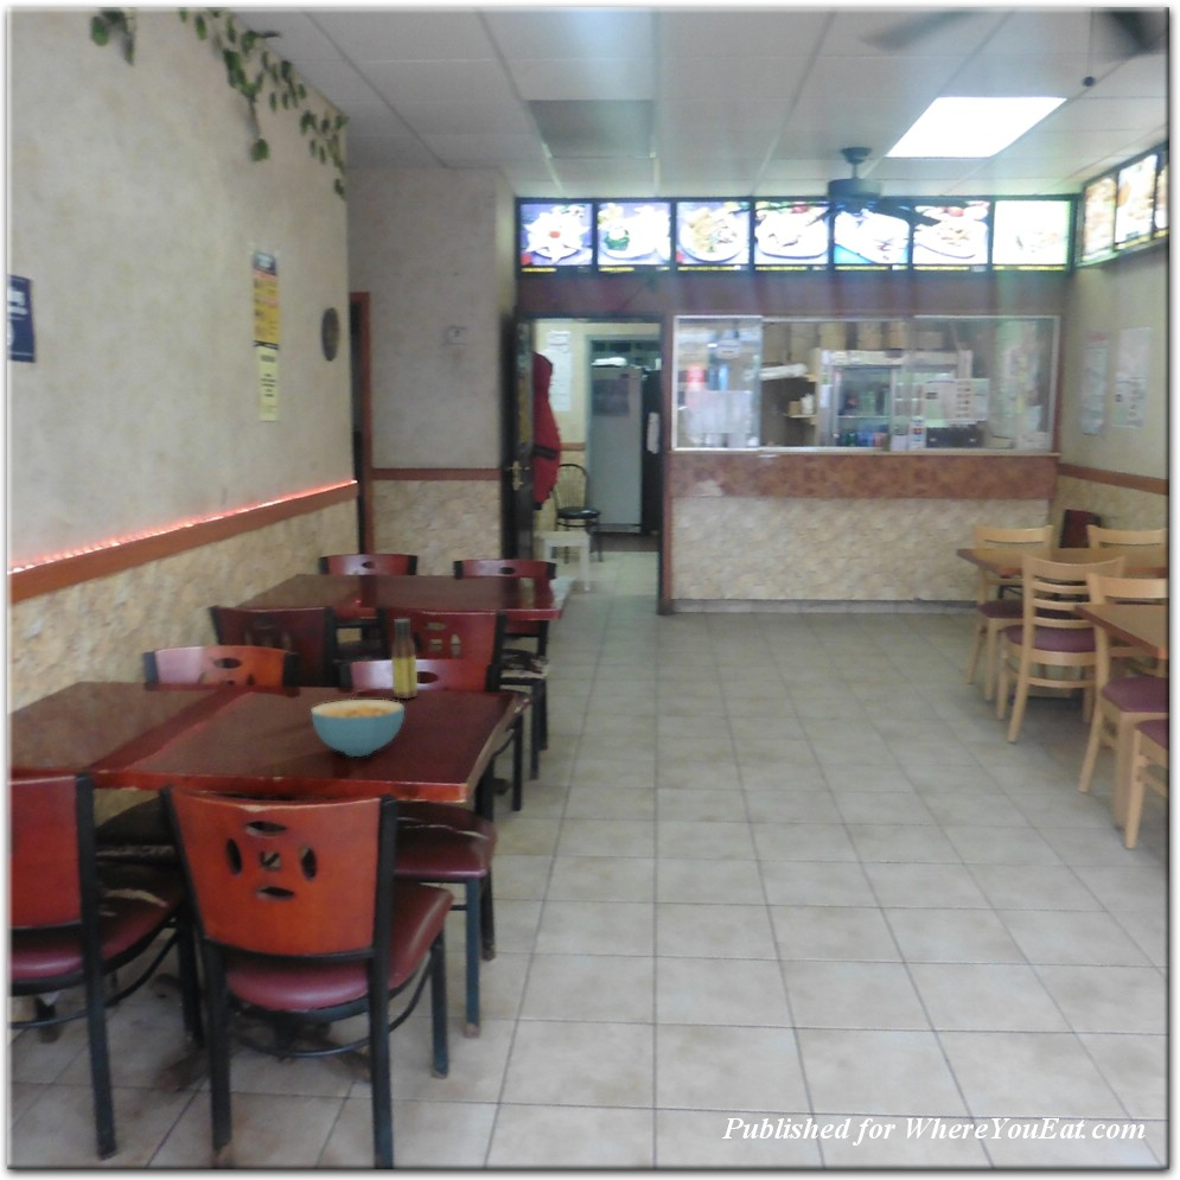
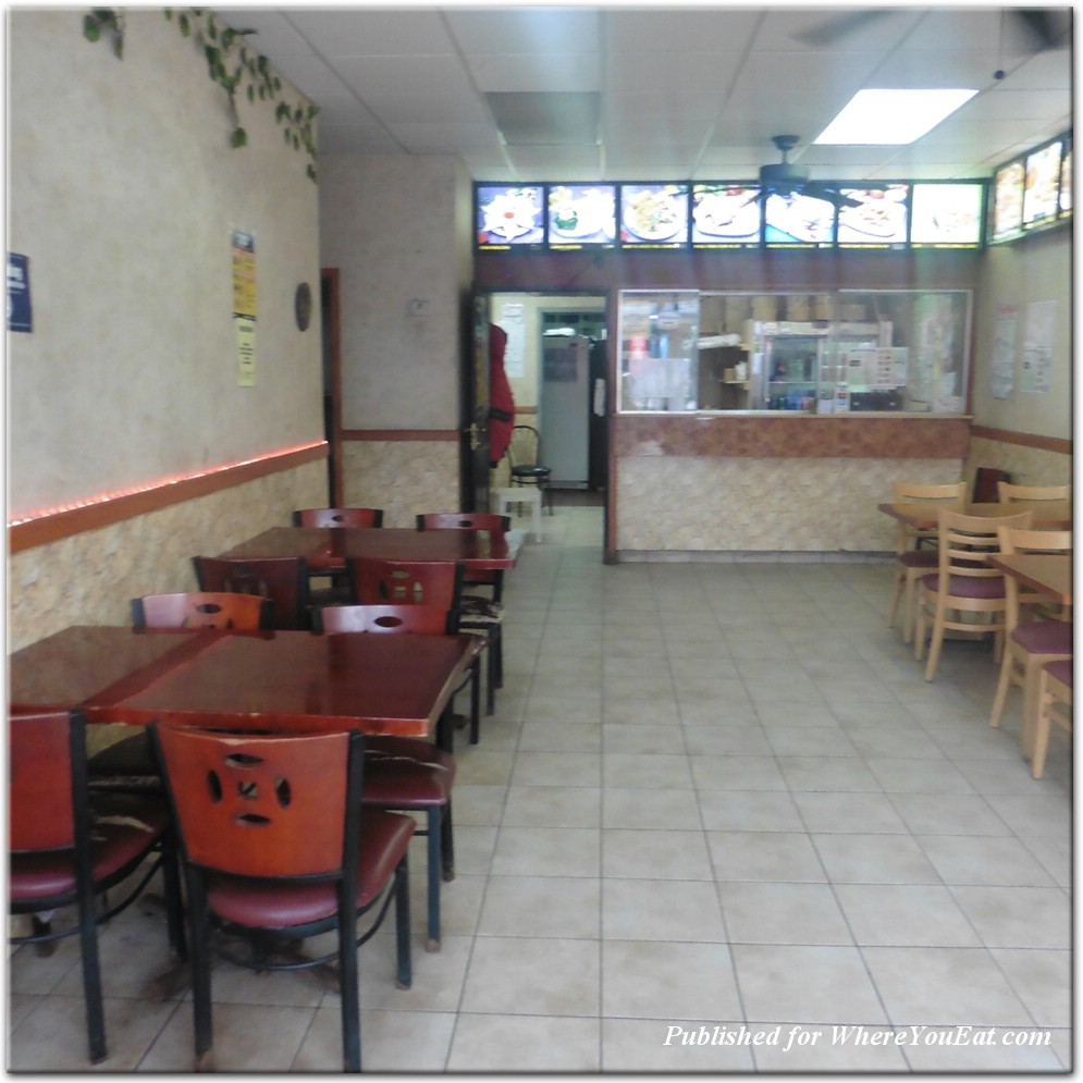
- sauce bottle (403, 658)
- cereal bowl (358, 729)
